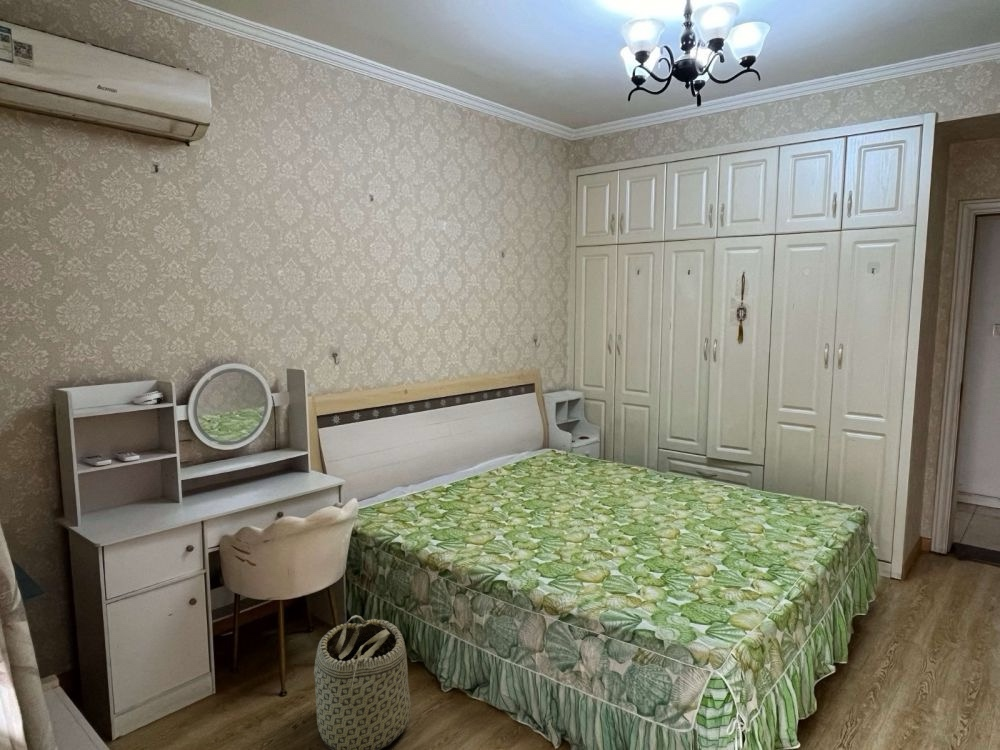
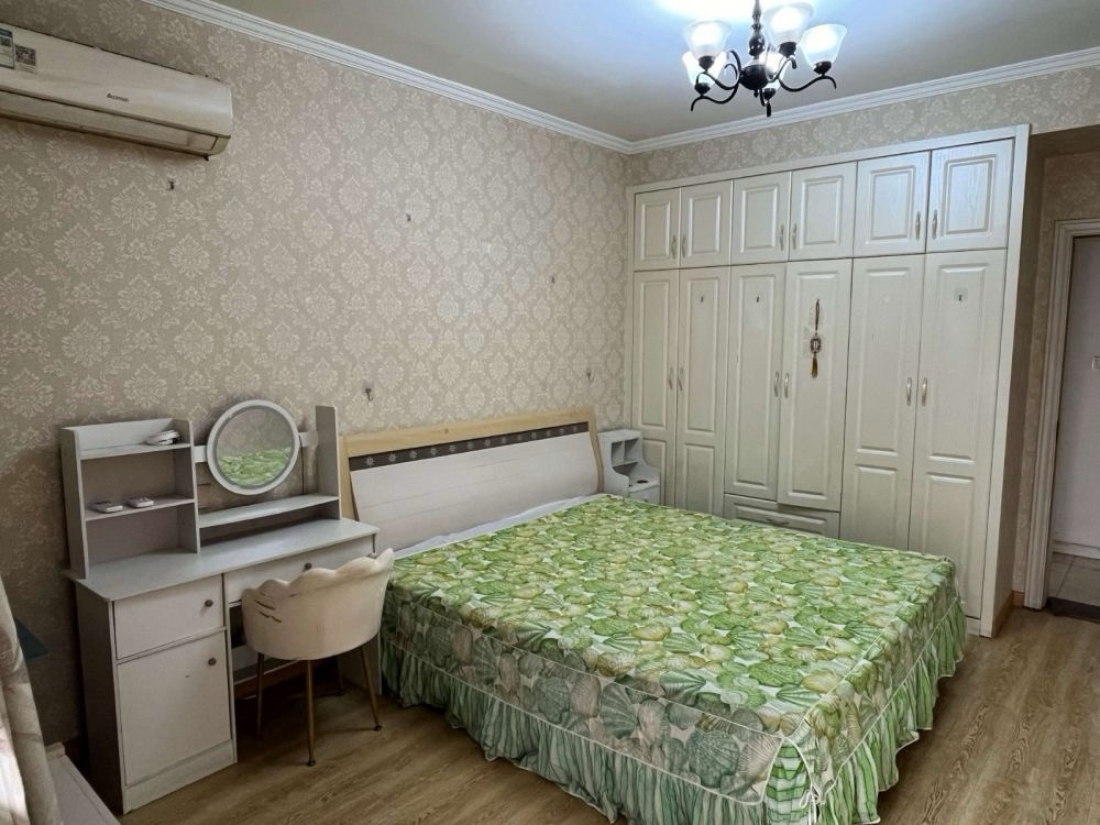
- basket (361, 680)
